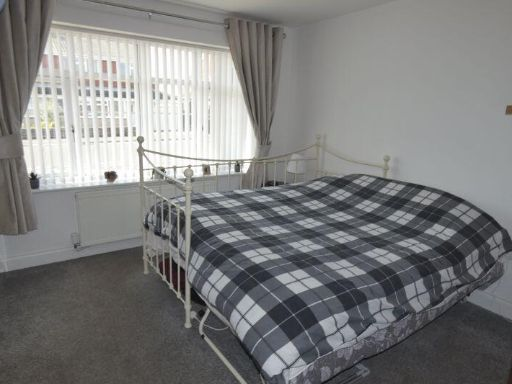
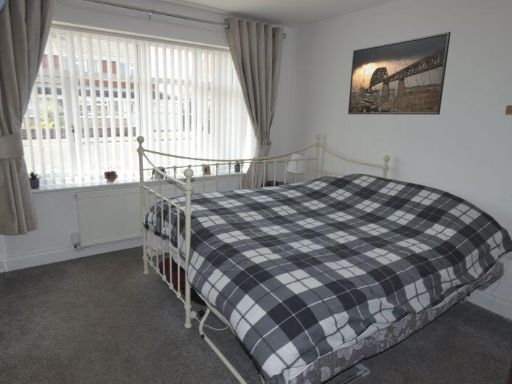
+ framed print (392, 79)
